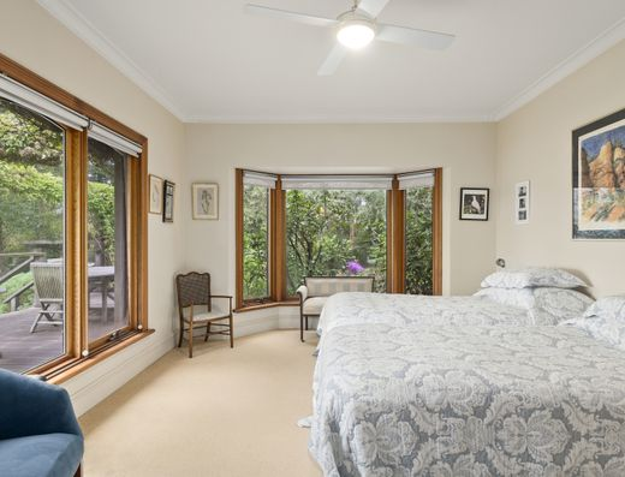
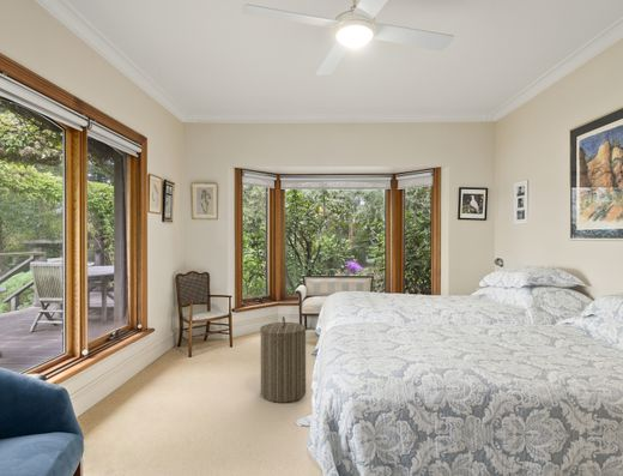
+ laundry hamper (283, 355)
